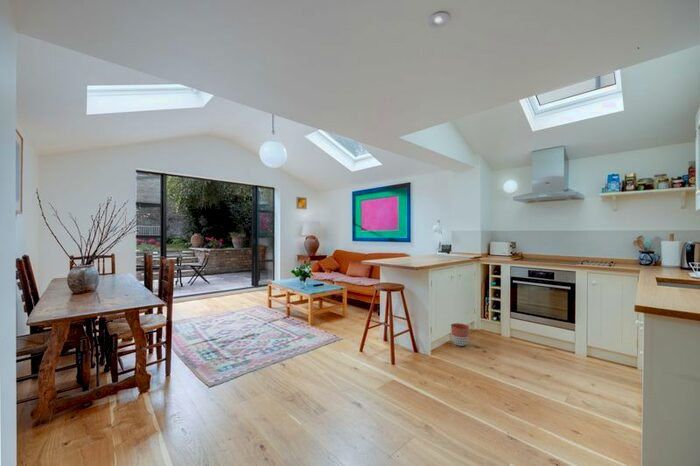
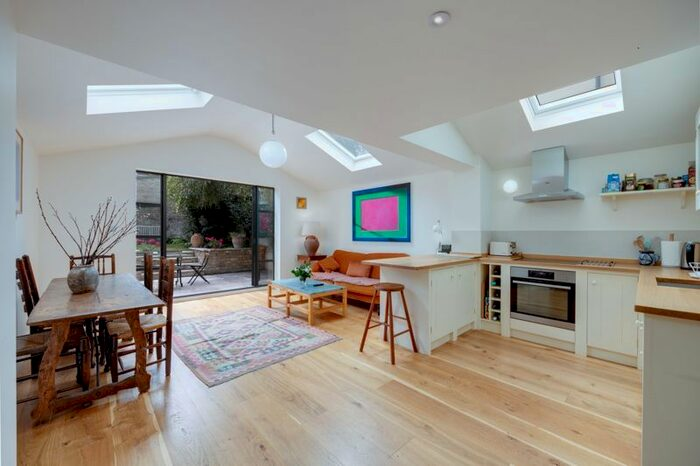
- planter (460, 335)
